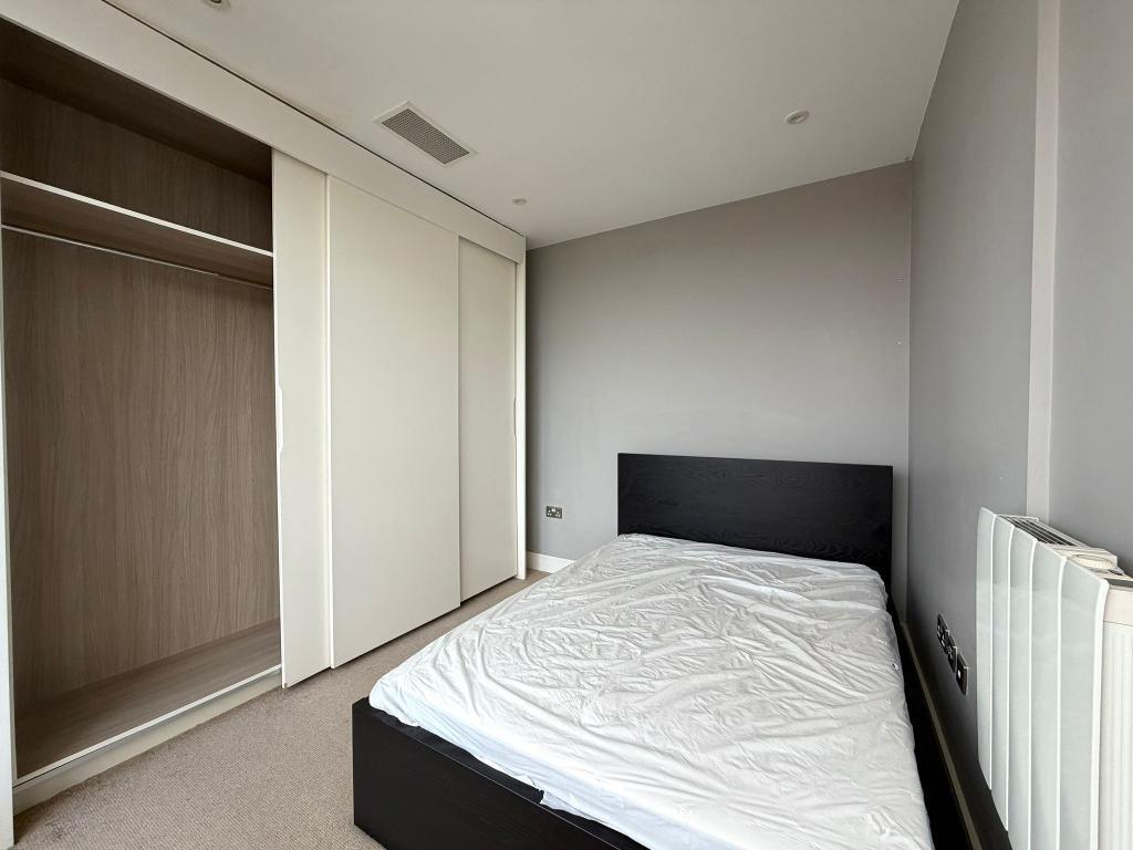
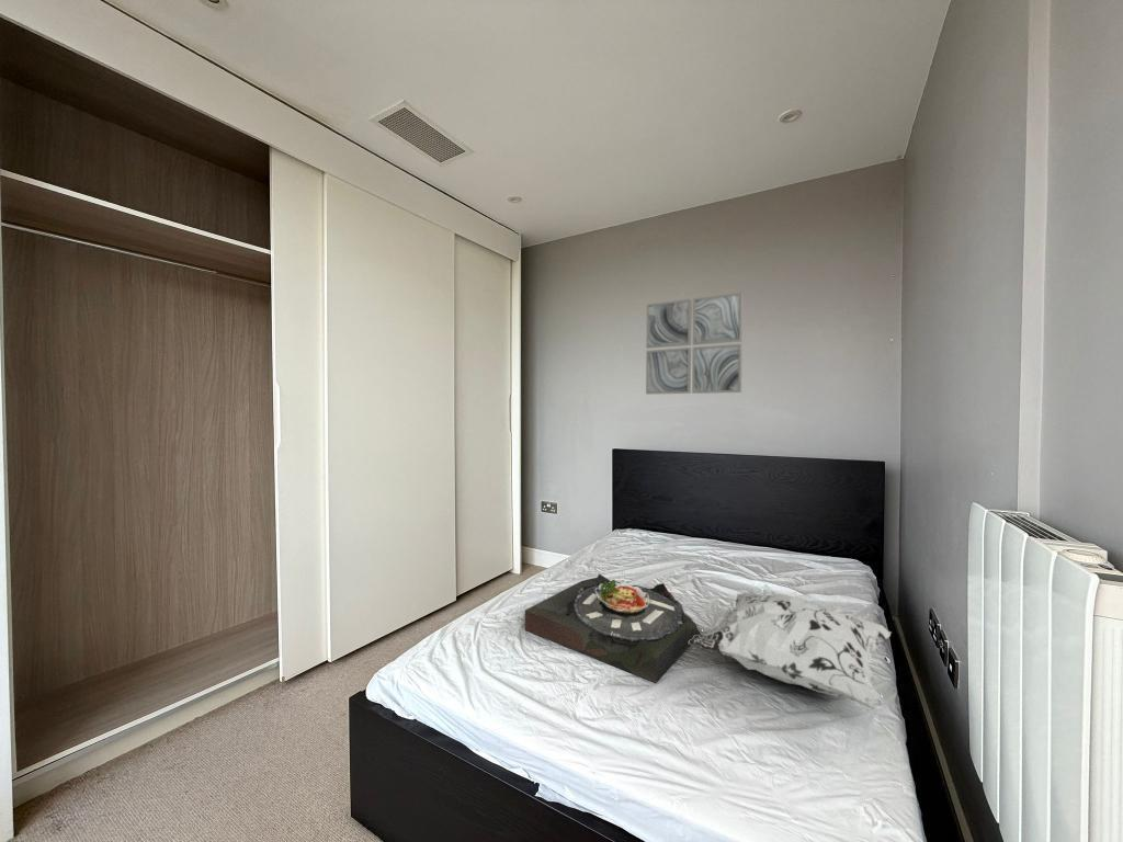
+ serving tray (620, 603)
+ wall art (690, 344)
+ decorative pillow (791, 638)
